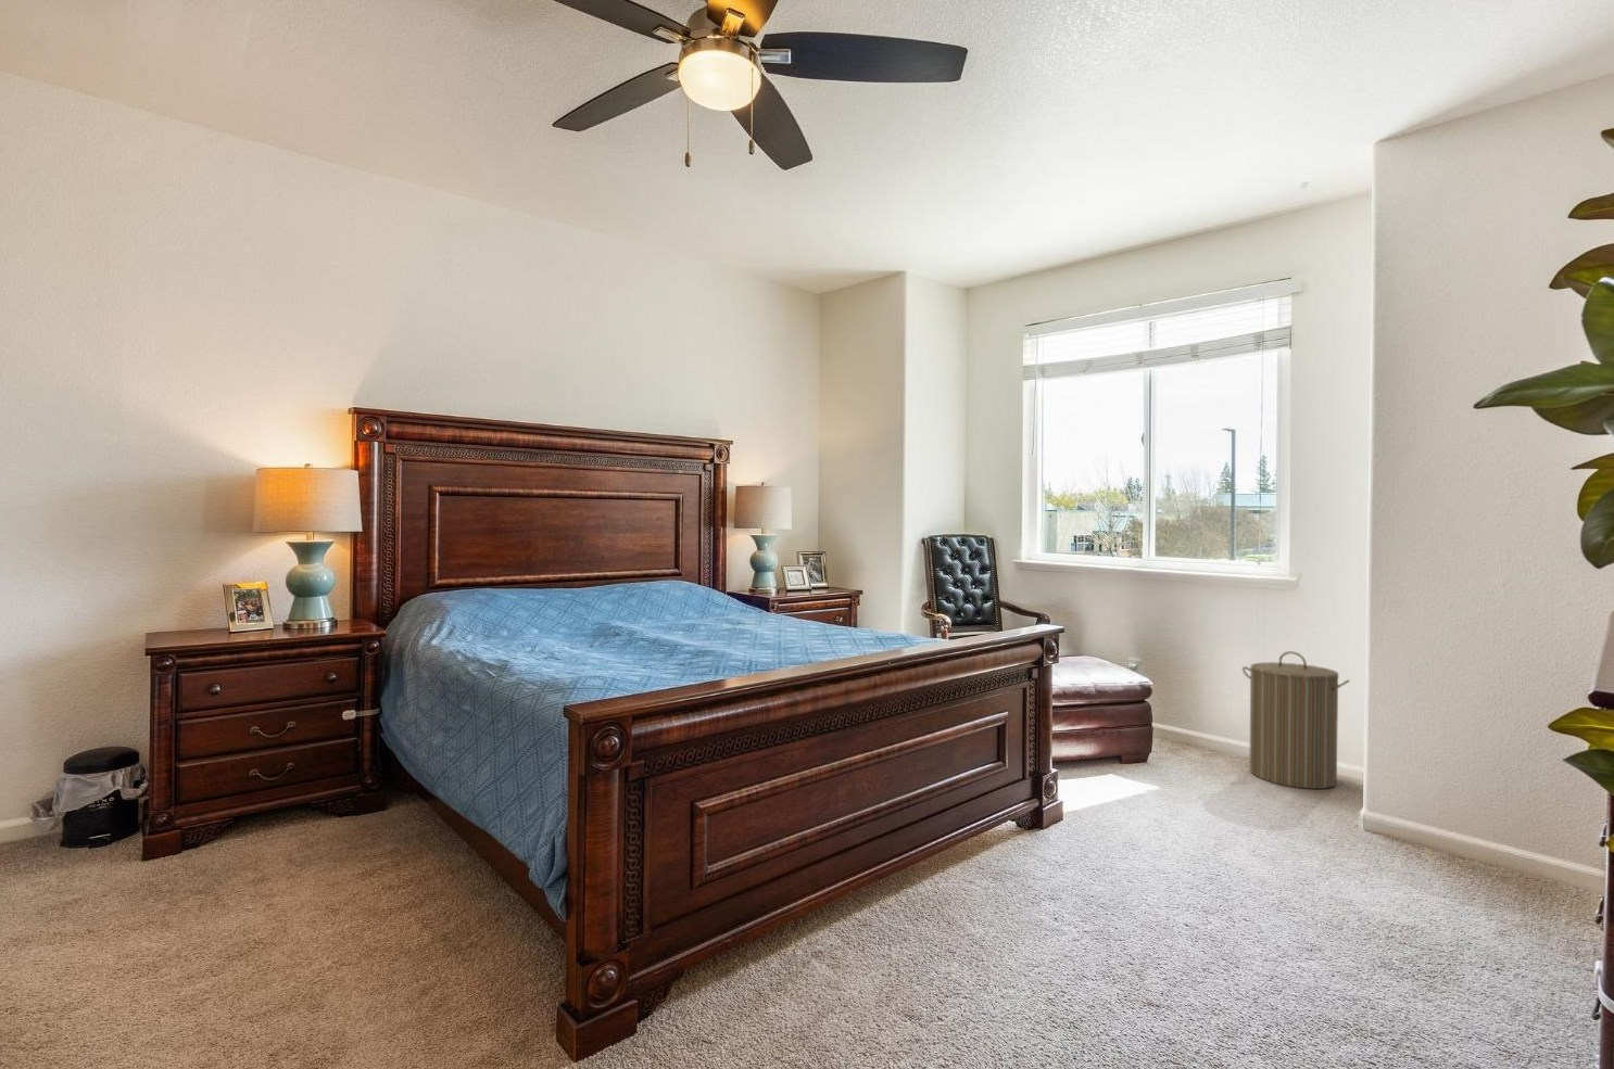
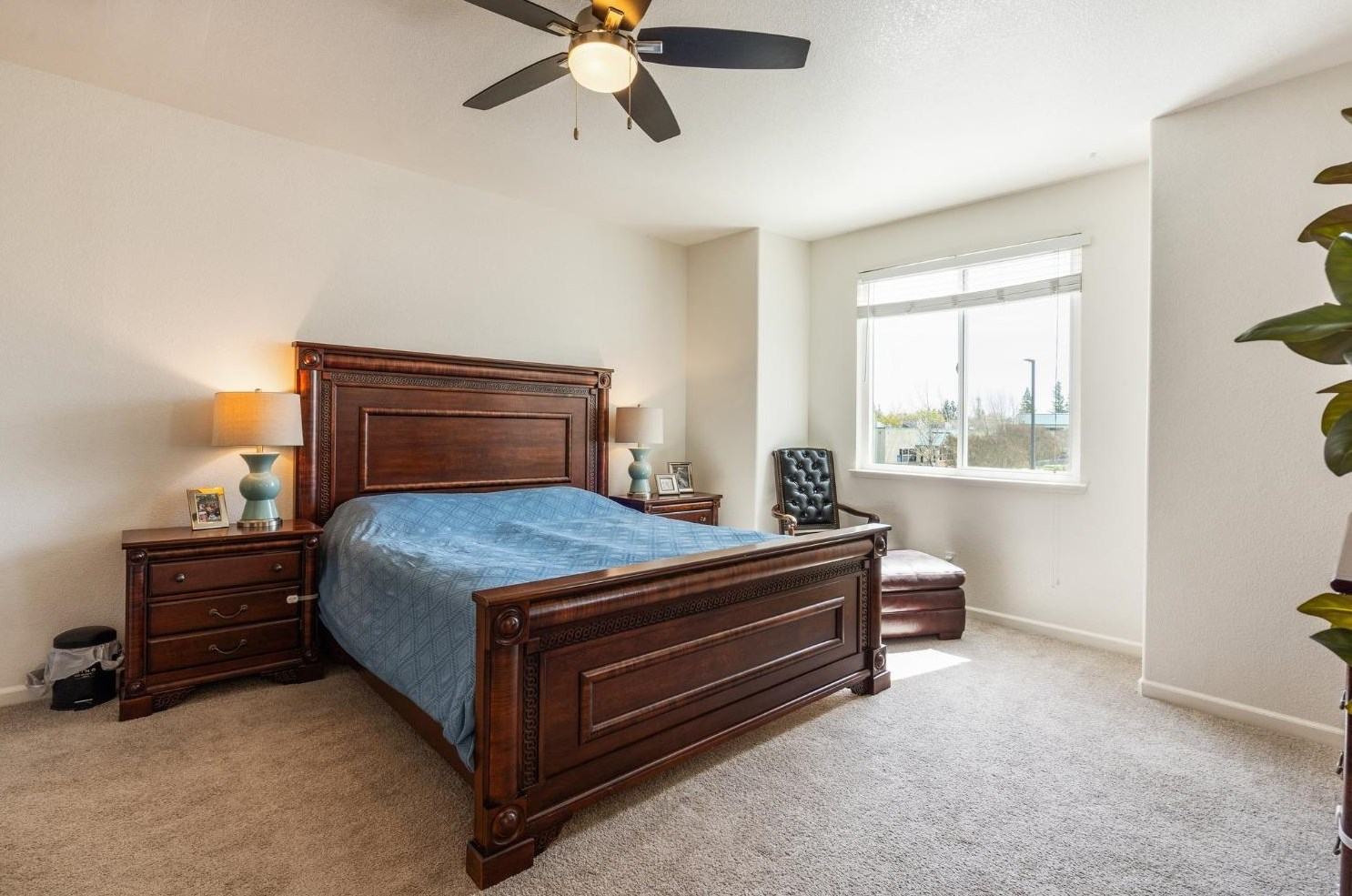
- laundry hamper (1293, 715)
